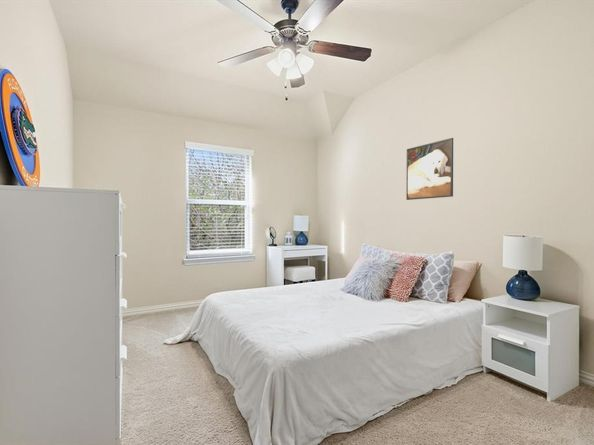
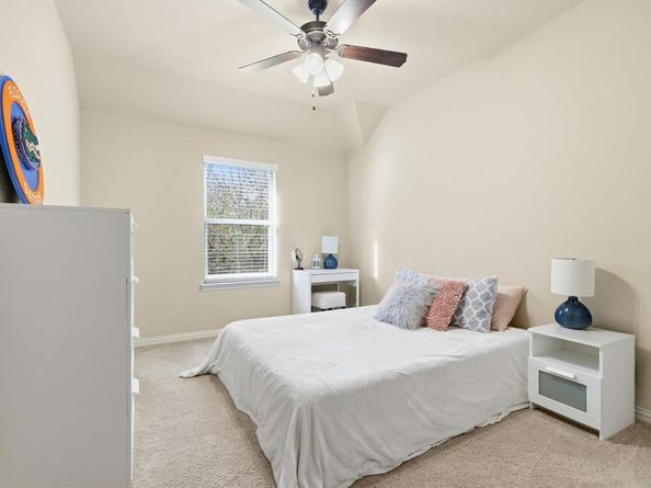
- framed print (428, 171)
